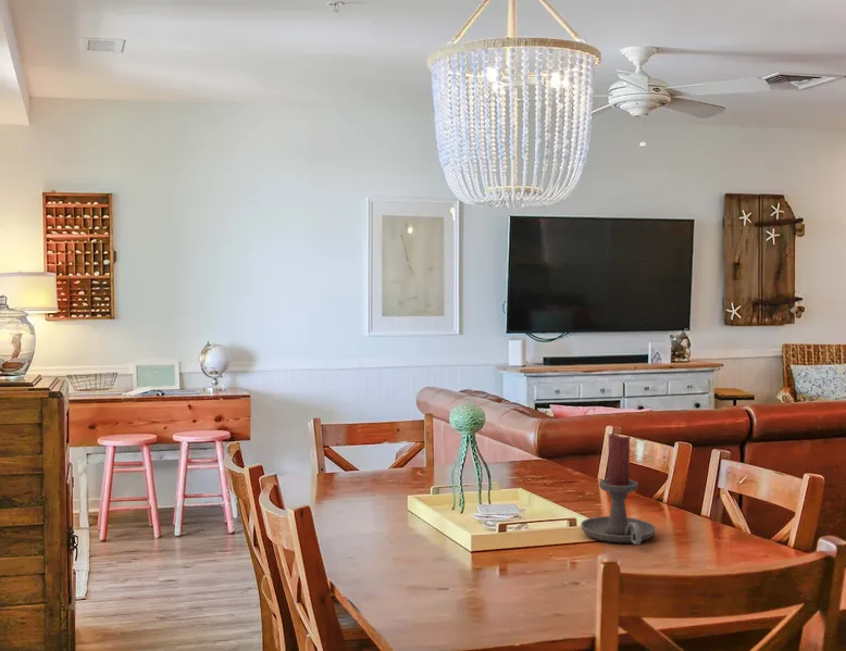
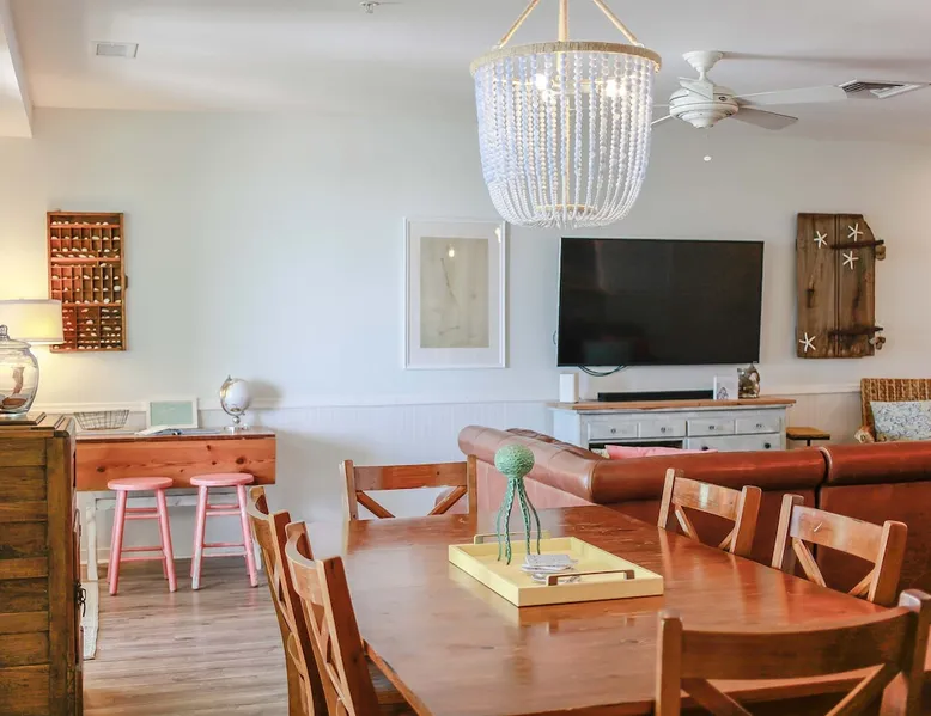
- candle holder (622, 486)
